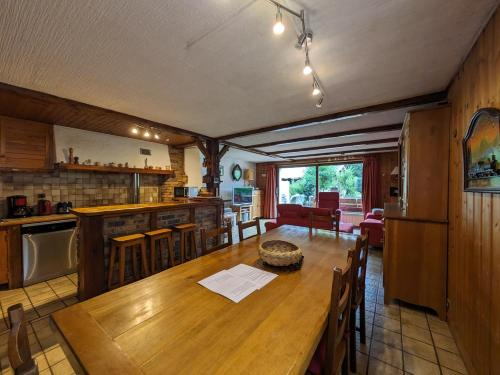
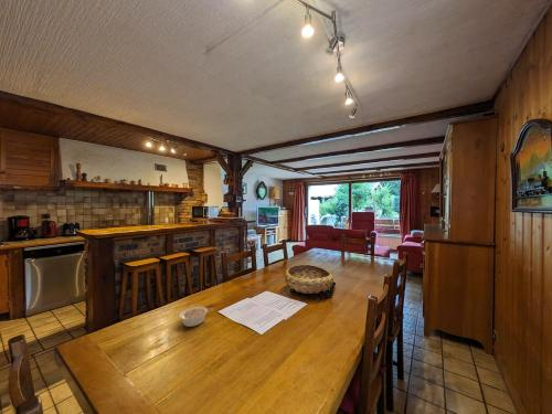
+ legume (194, 316)
